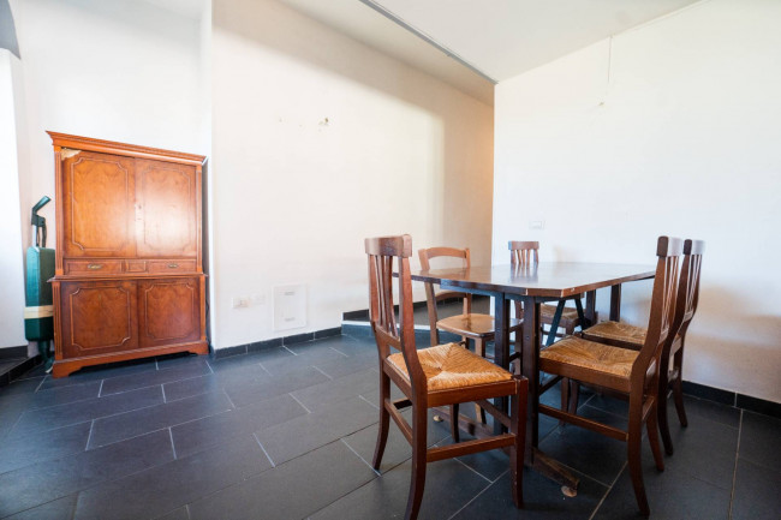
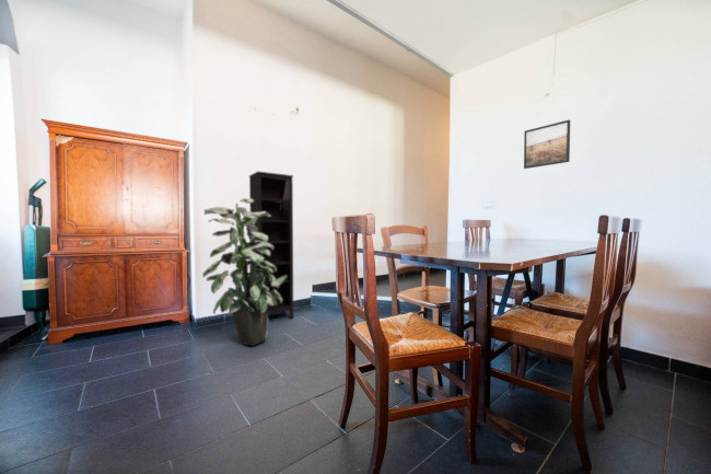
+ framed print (545, 146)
+ bookcase (270, 247)
+ indoor plant (244, 271)
